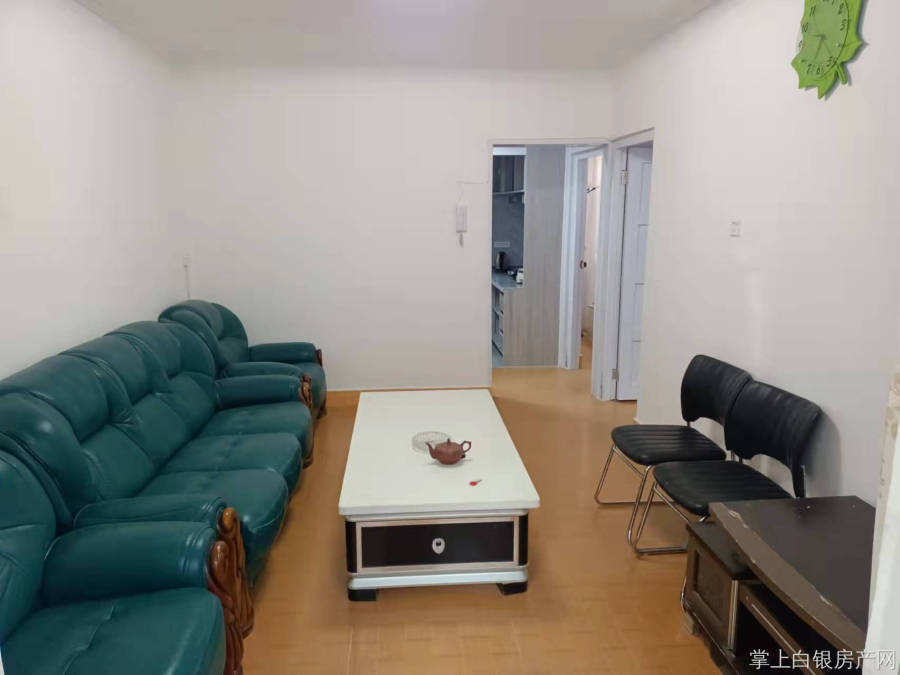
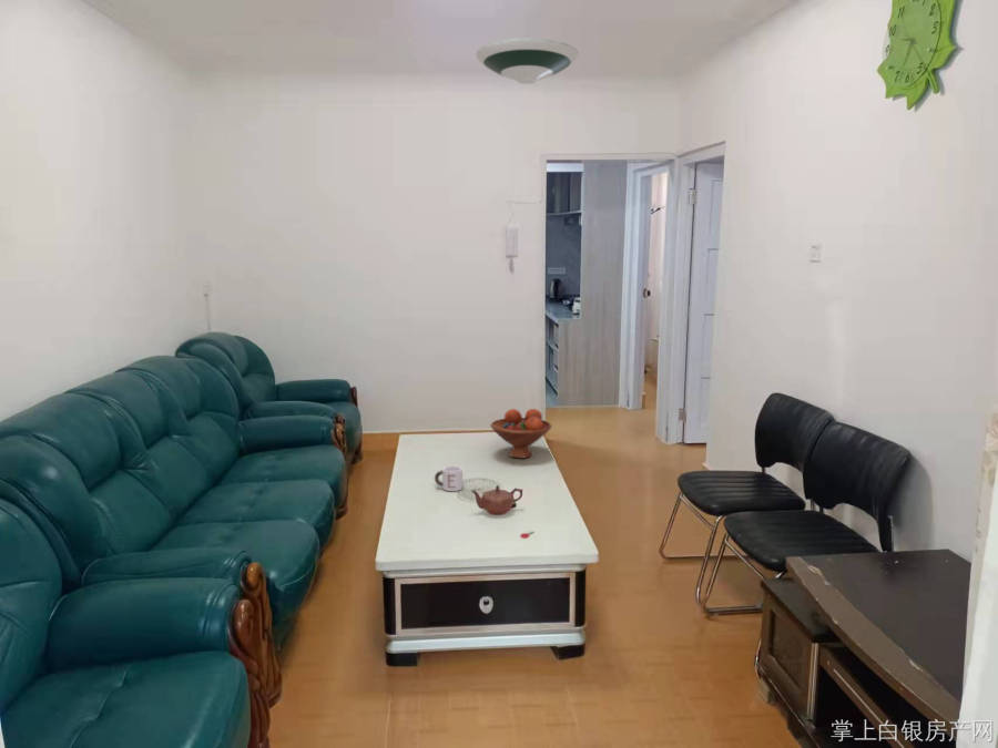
+ mug (448, 478)
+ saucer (527, 69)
+ fruit bowl (520, 433)
